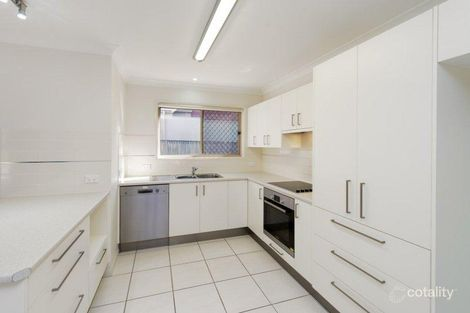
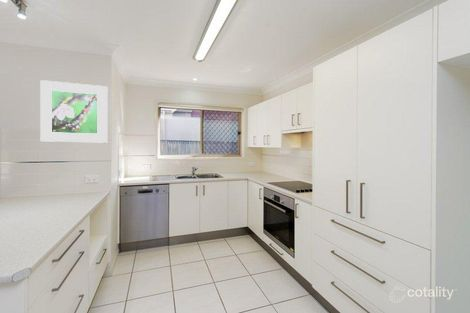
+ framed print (75, 112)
